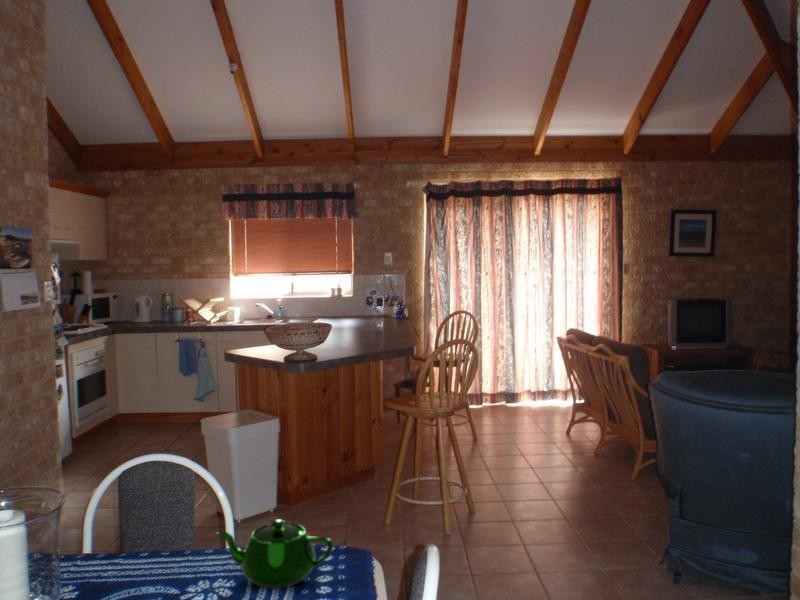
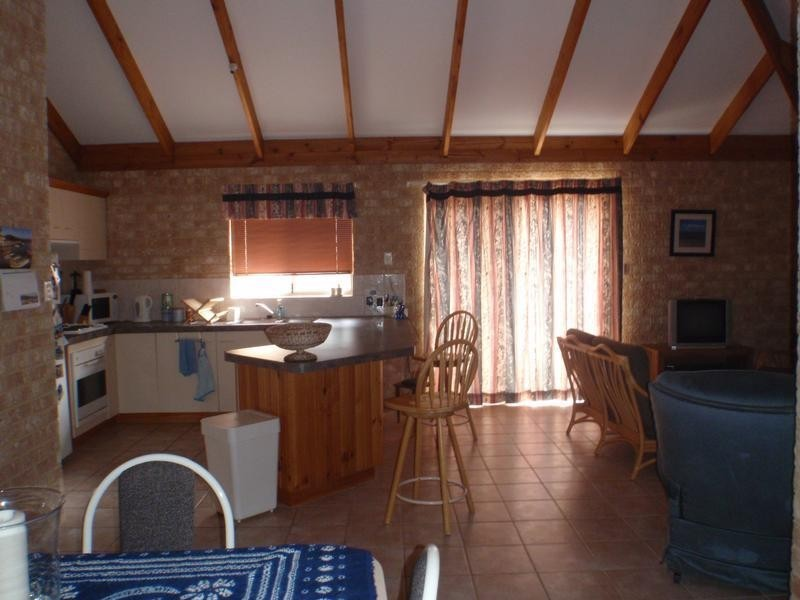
- teapot (274, 549)
